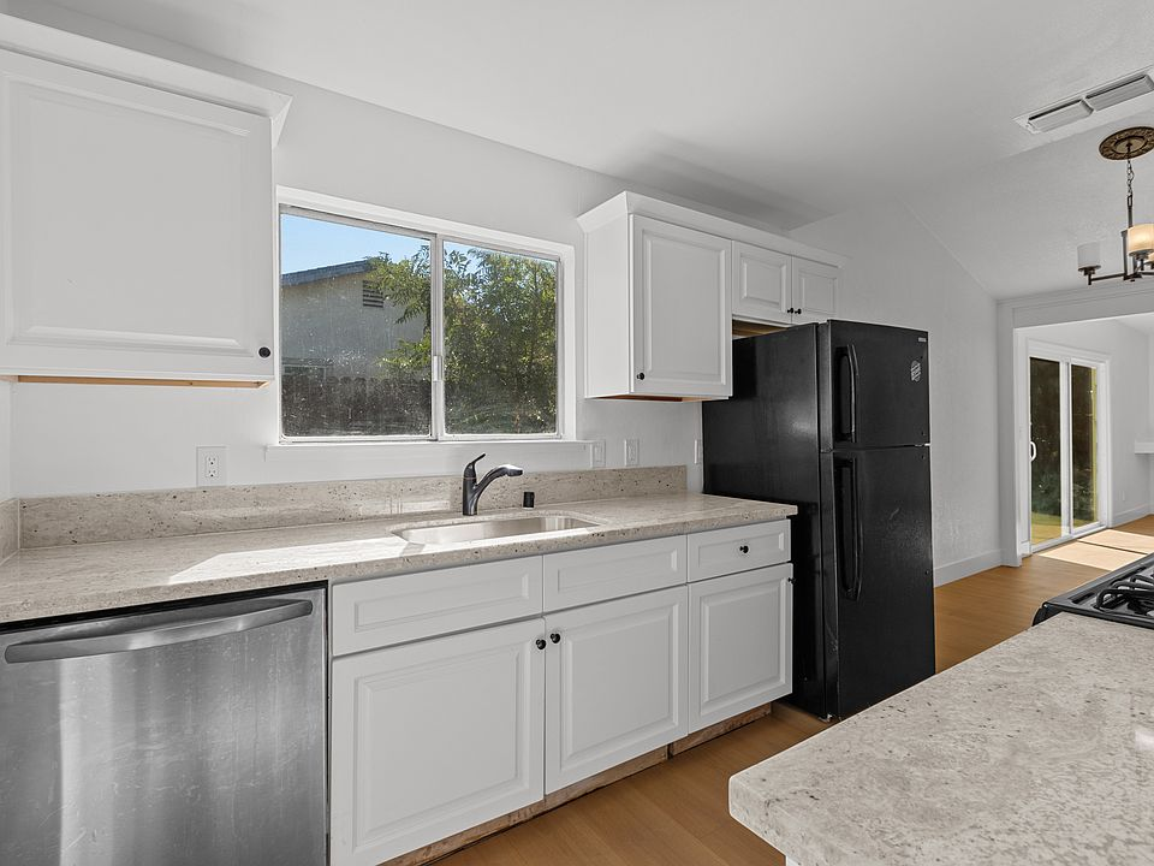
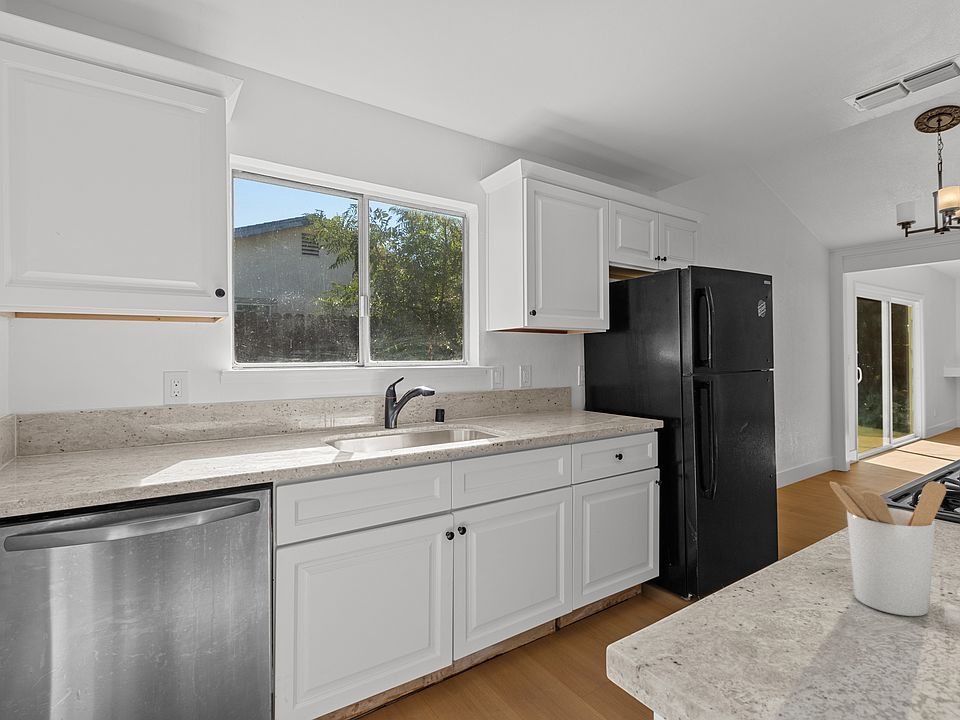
+ utensil holder (879, 540)
